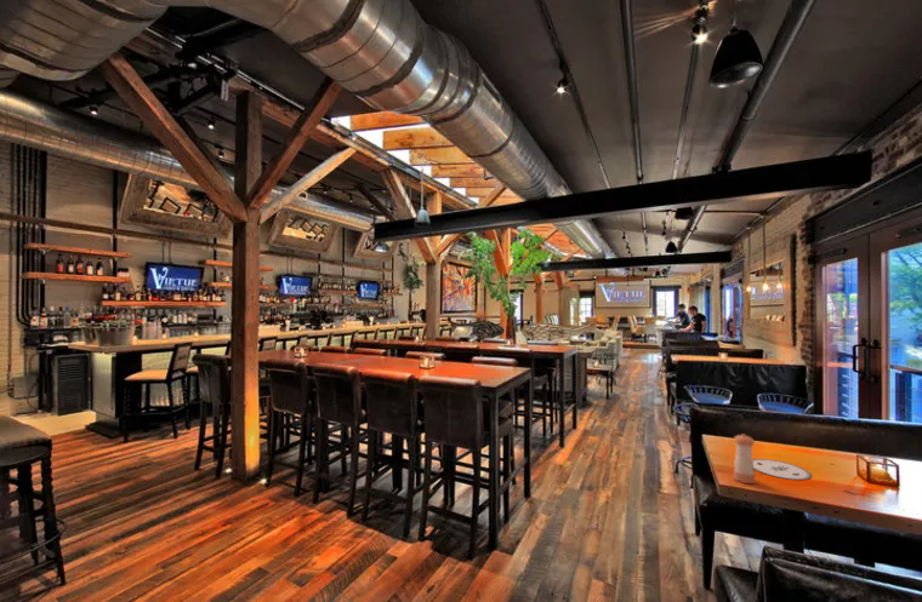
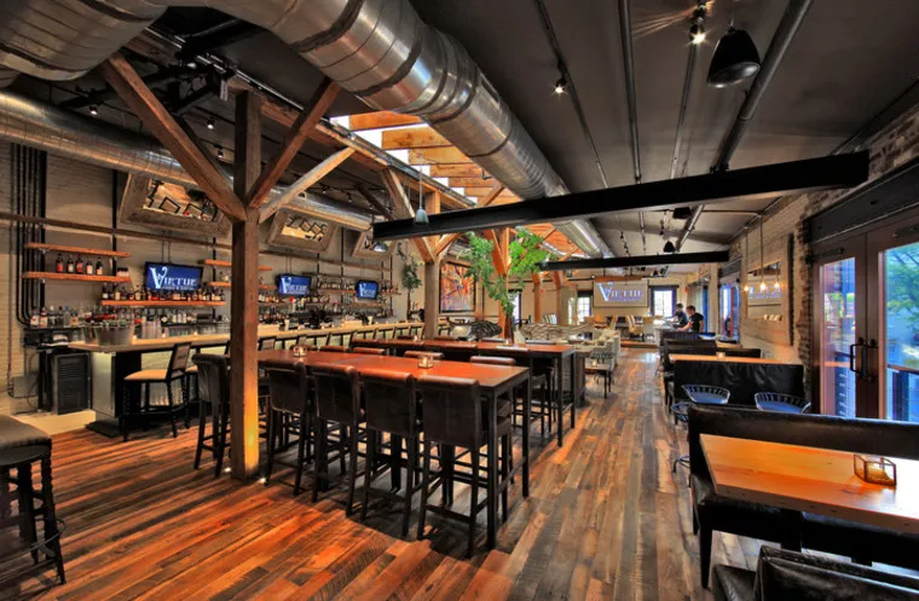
- pepper shaker (744, 457)
- plate (778, 468)
